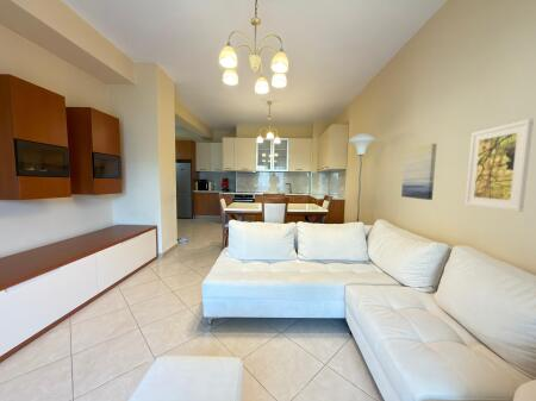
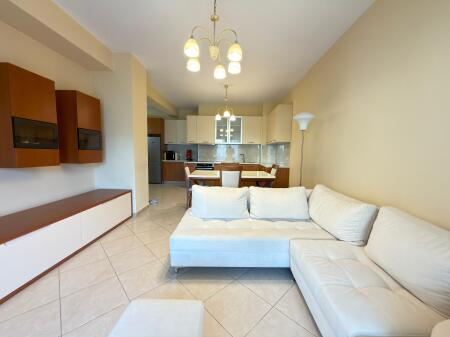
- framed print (494, 168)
- wall art (417, 173)
